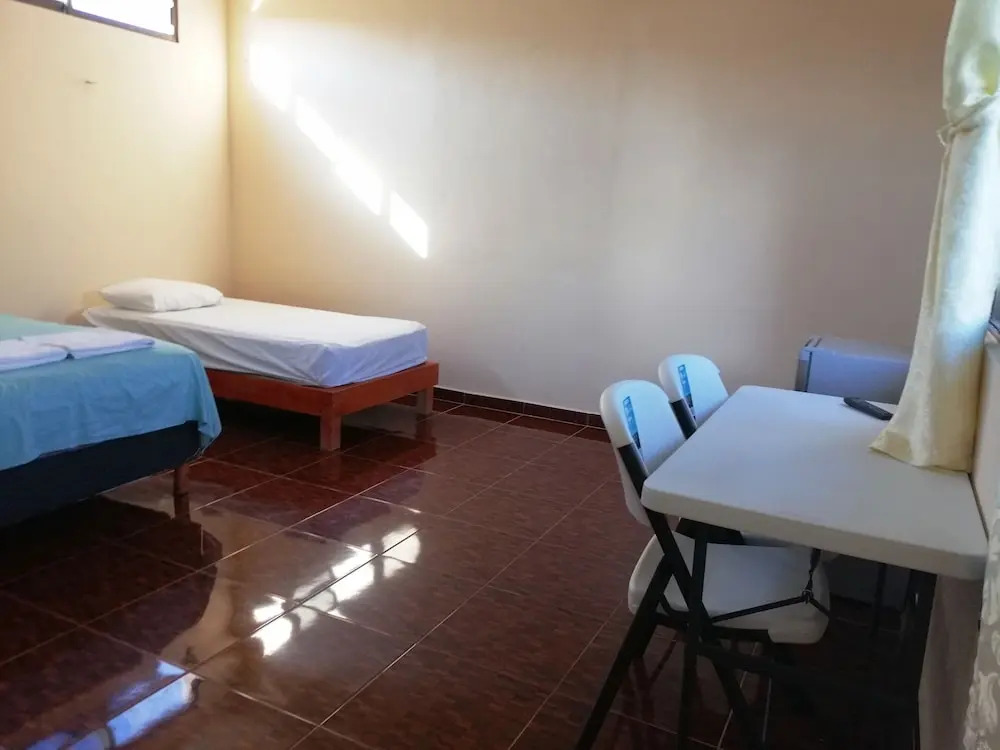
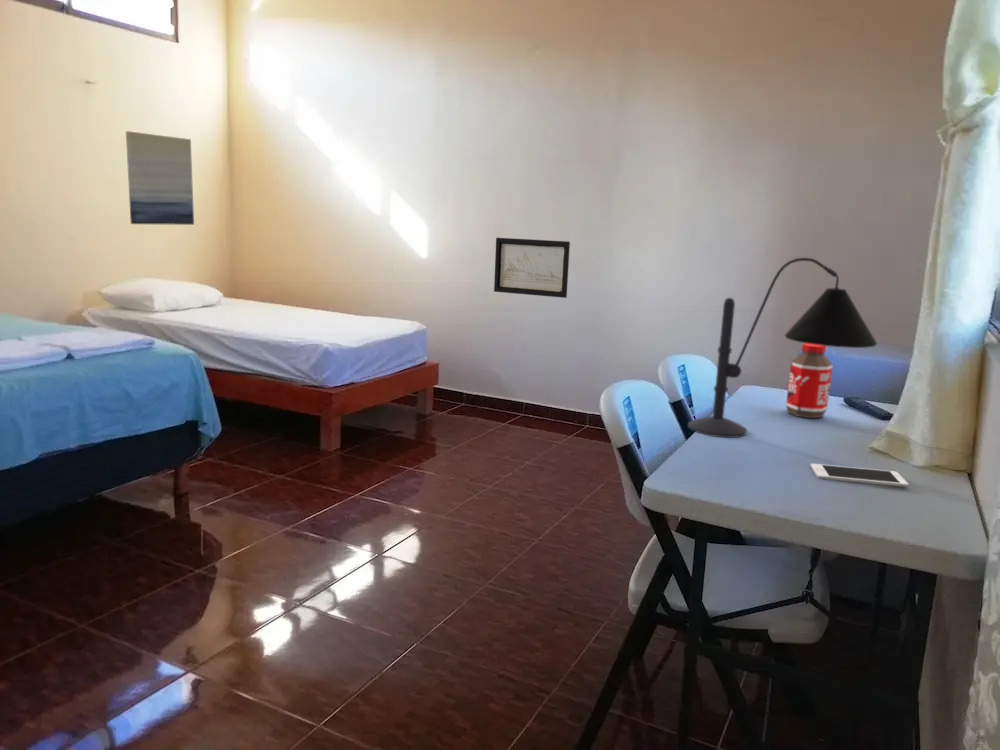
+ cell phone (857, 474)
+ bottle (809, 379)
+ desk lamp (787, 338)
+ wall art (161, 180)
+ wall art (531, 267)
